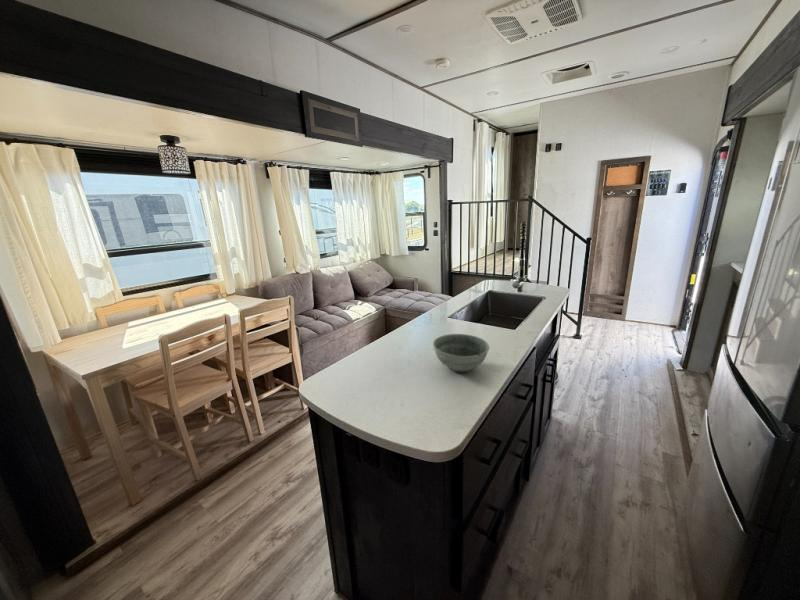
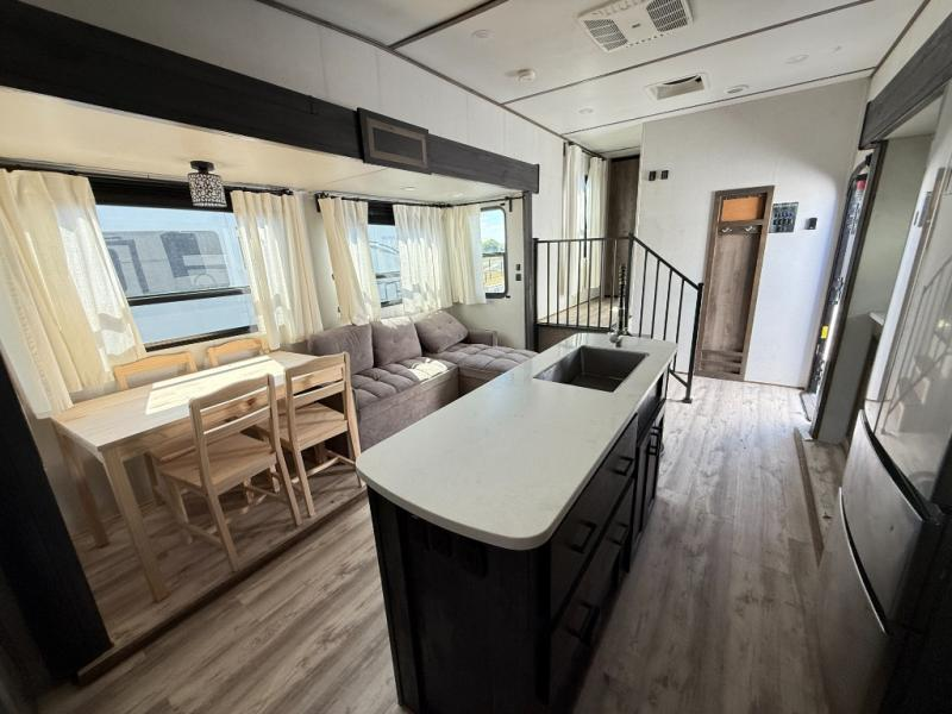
- bowl (460, 355)
